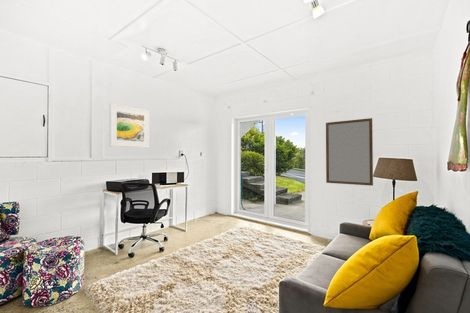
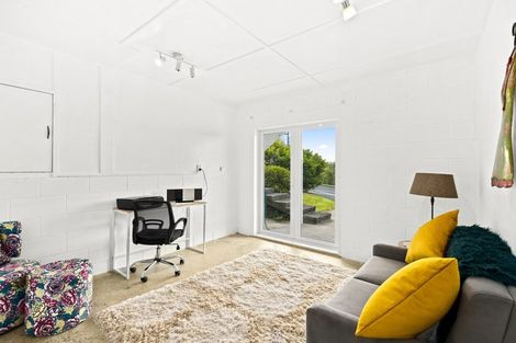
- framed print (130, 127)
- home mirror (348, 152)
